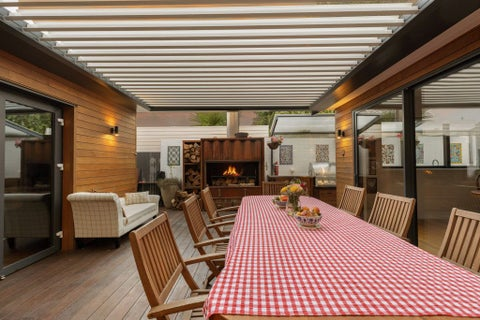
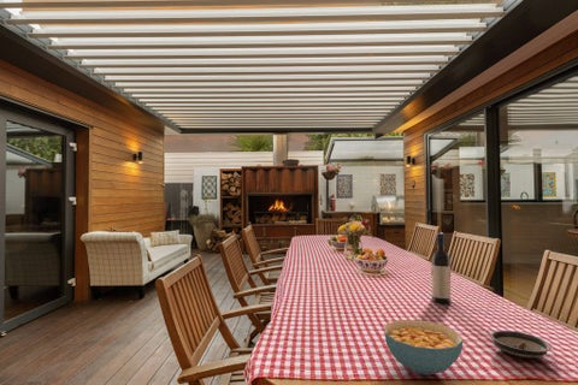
+ cereal bowl (421, 350)
+ wine bottle (441, 267)
+ saucer (519, 345)
